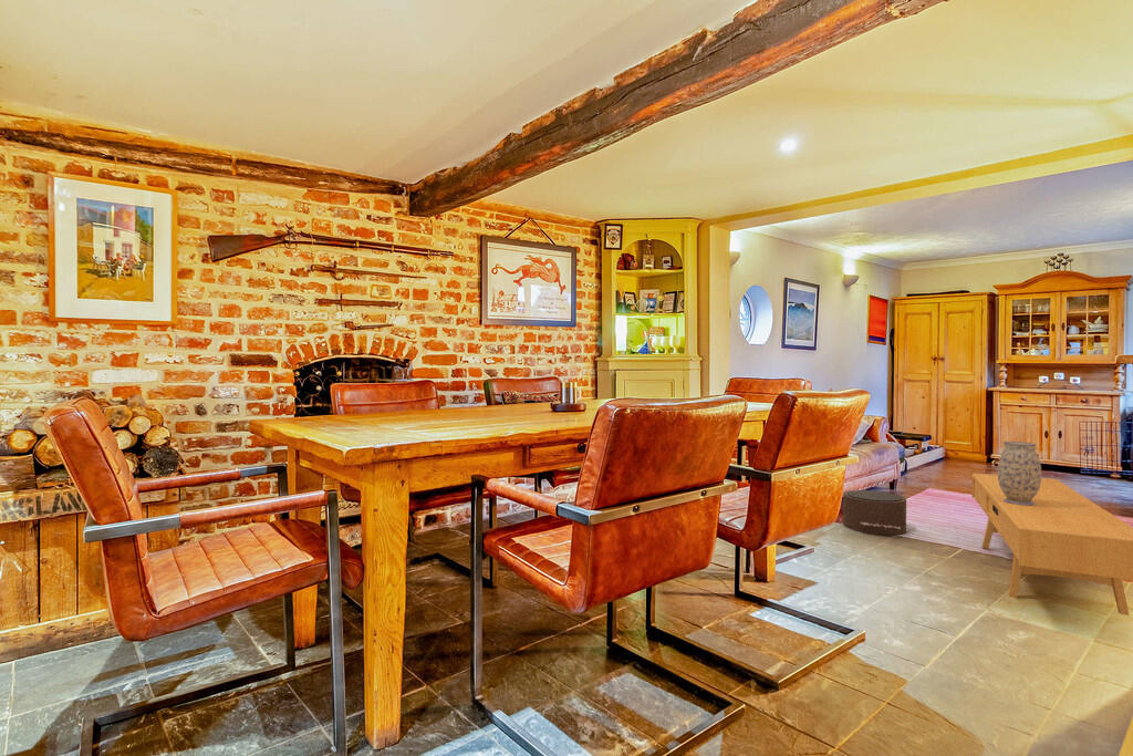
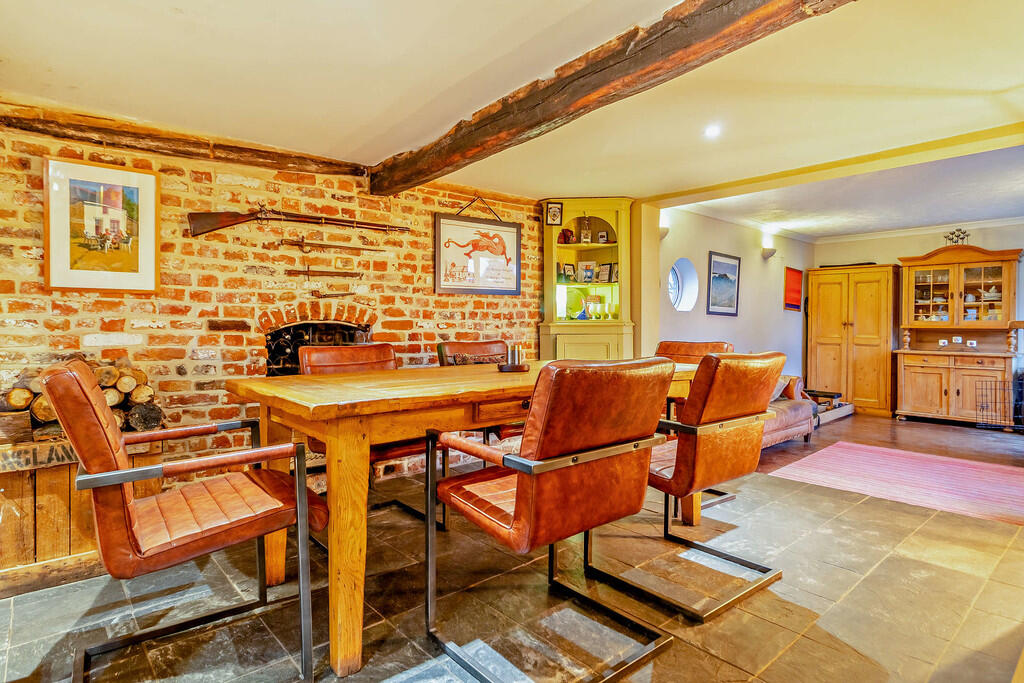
- tv console (1042, 537)
- pouf (879, 511)
- vase (1019, 472)
